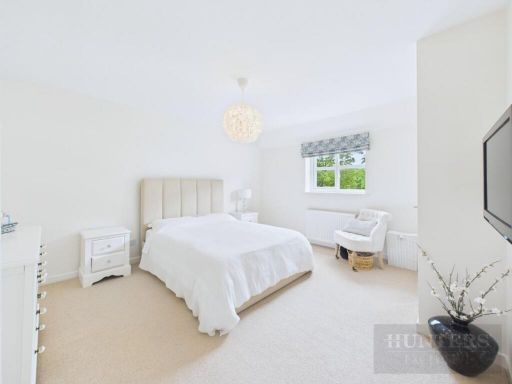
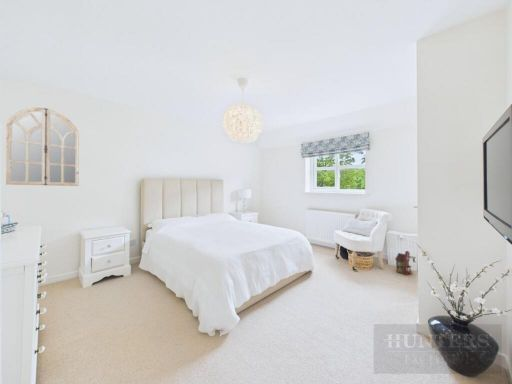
+ home mirror (45, 146)
+ toy house (405, 262)
